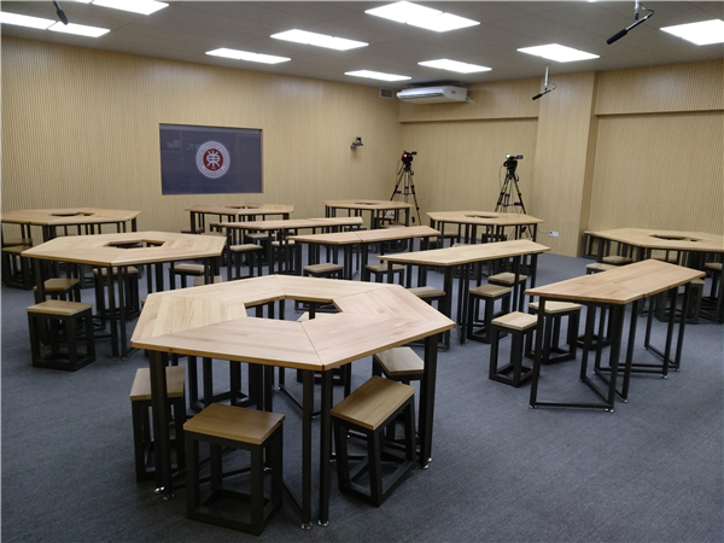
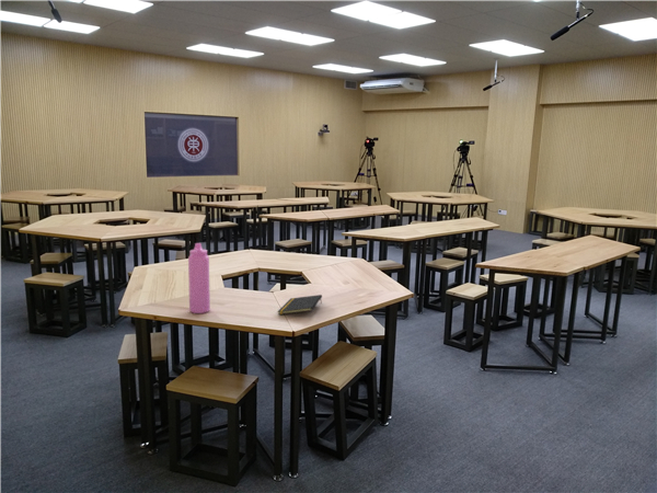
+ notepad (300, 303)
+ water bottle (198, 277)
